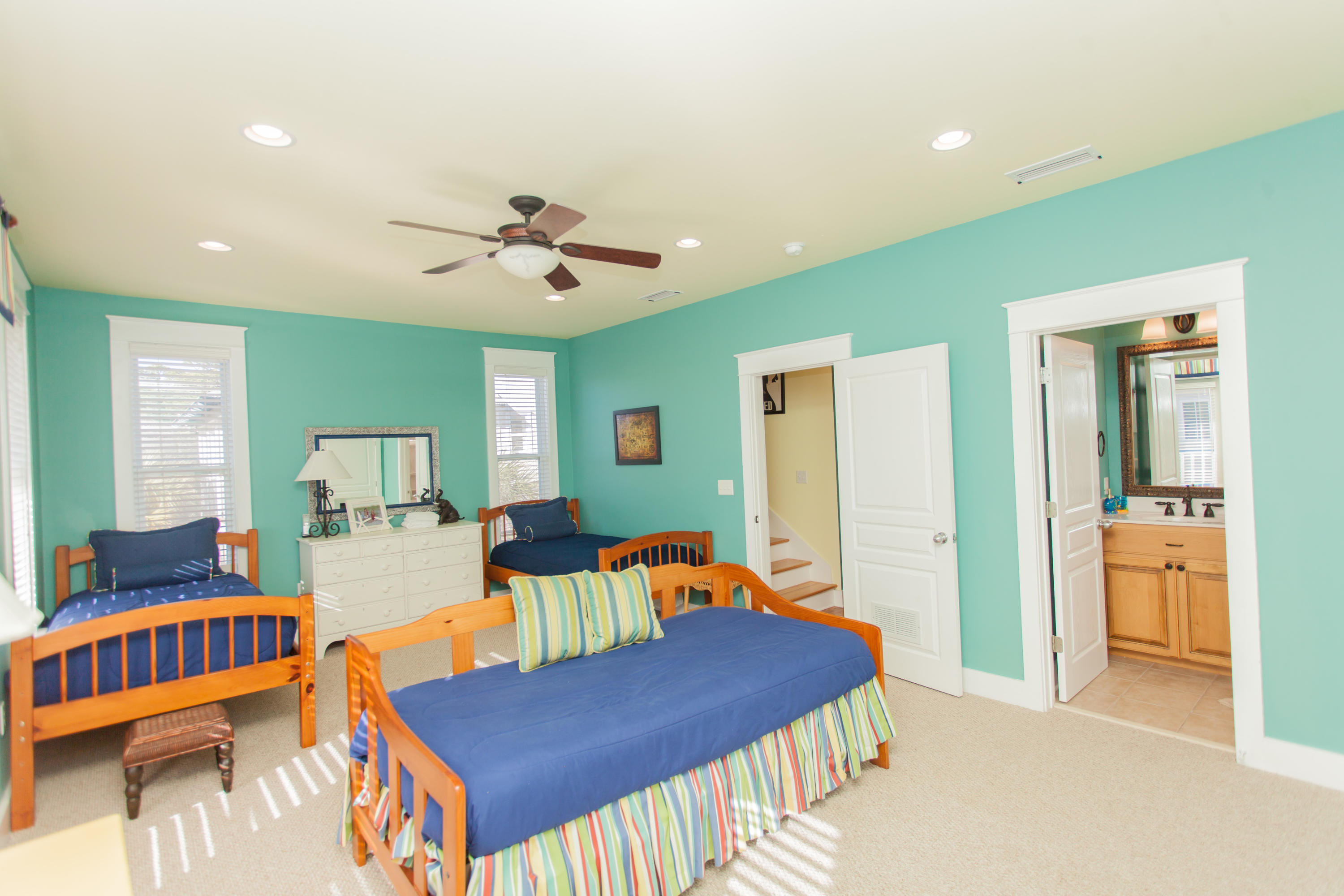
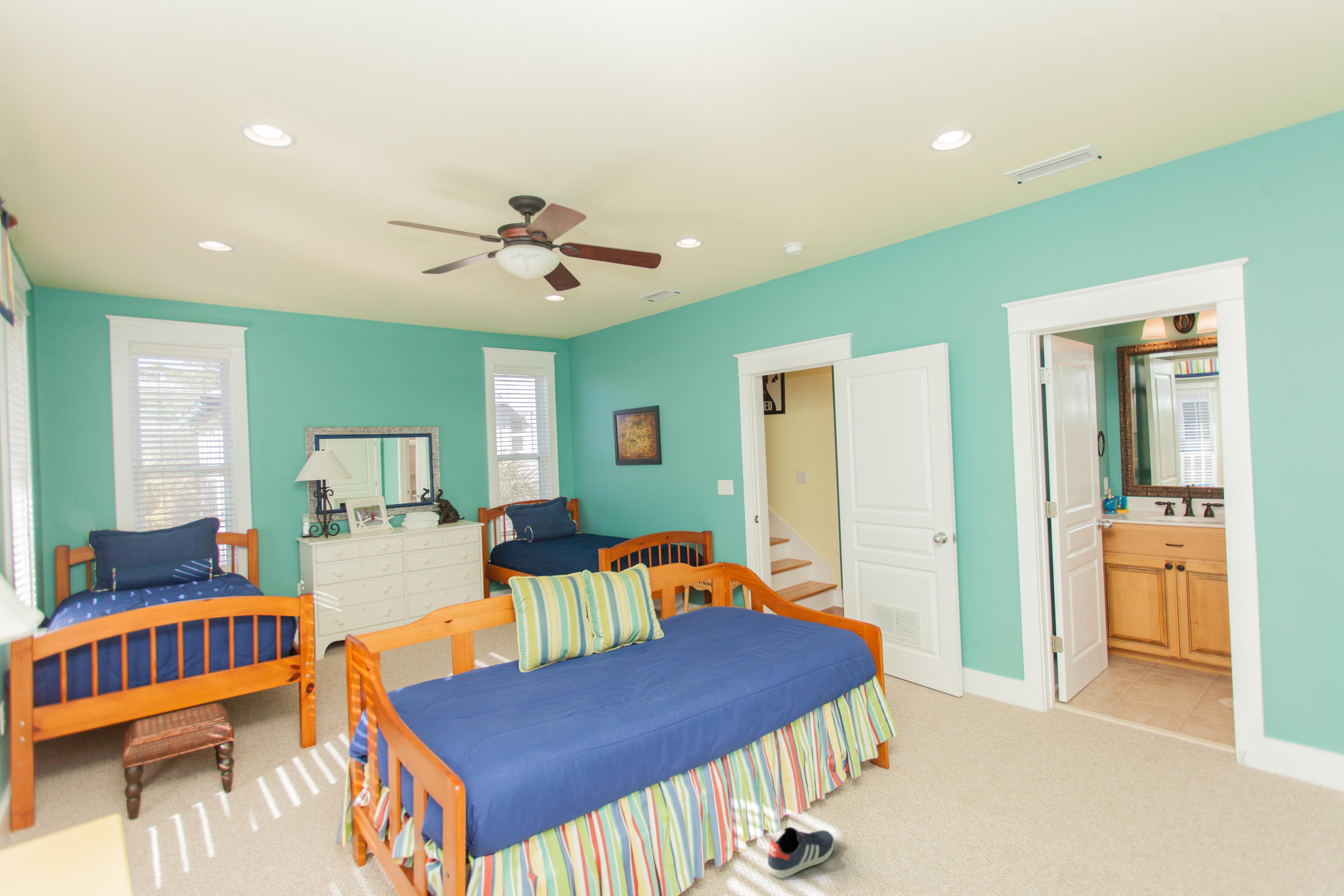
+ sneaker (802, 842)
